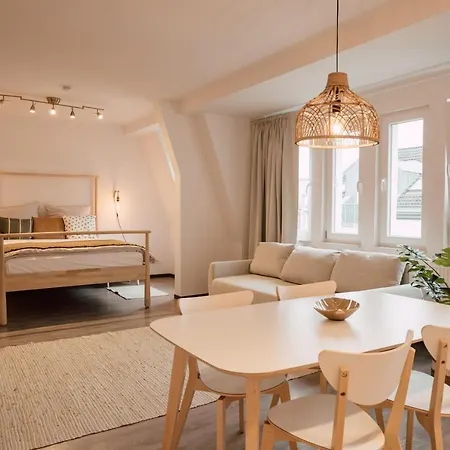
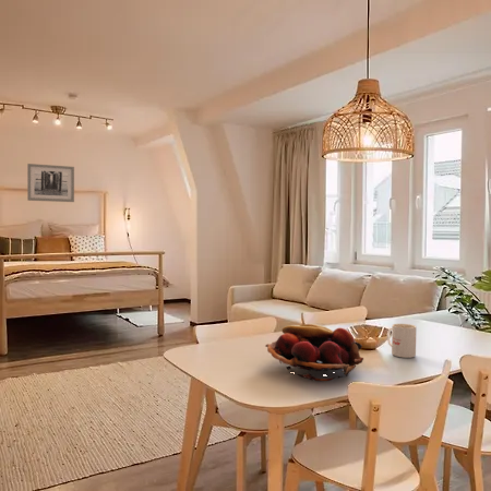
+ mug (399, 339)
+ fruit basket (314, 347)
+ wall art (51, 183)
